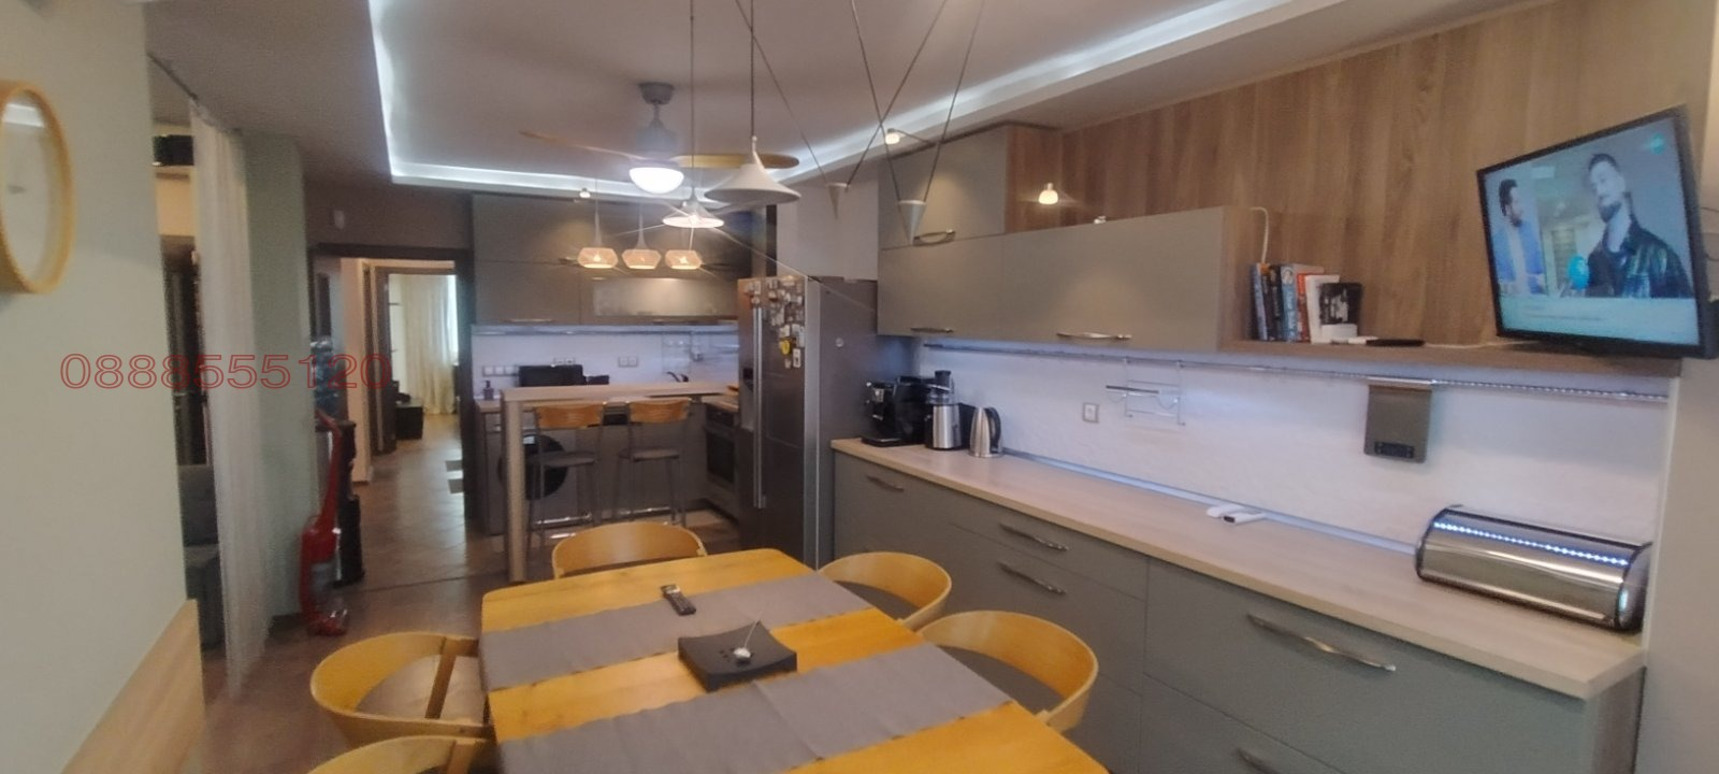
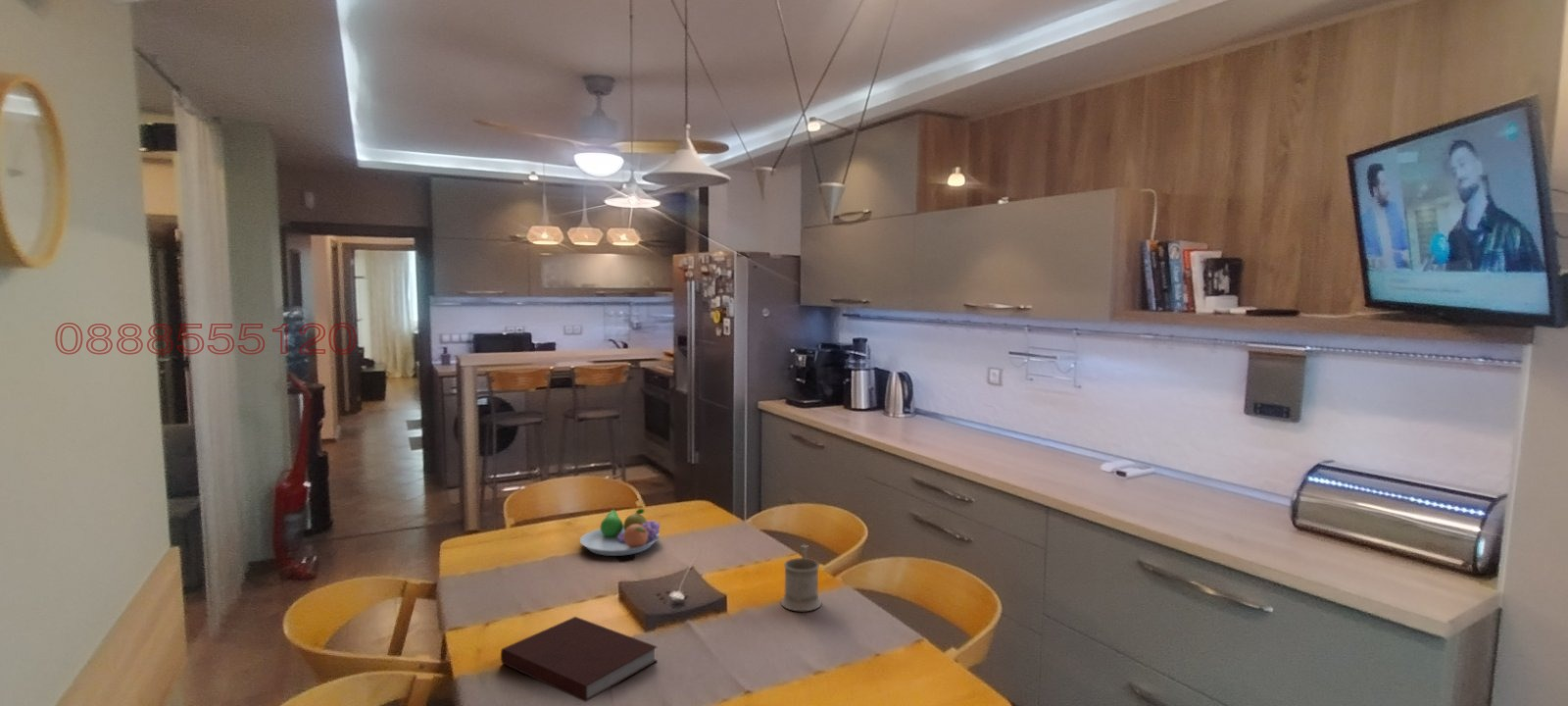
+ mug (802, 575)
+ notebook (579, 655)
+ fruit bowl (620, 529)
